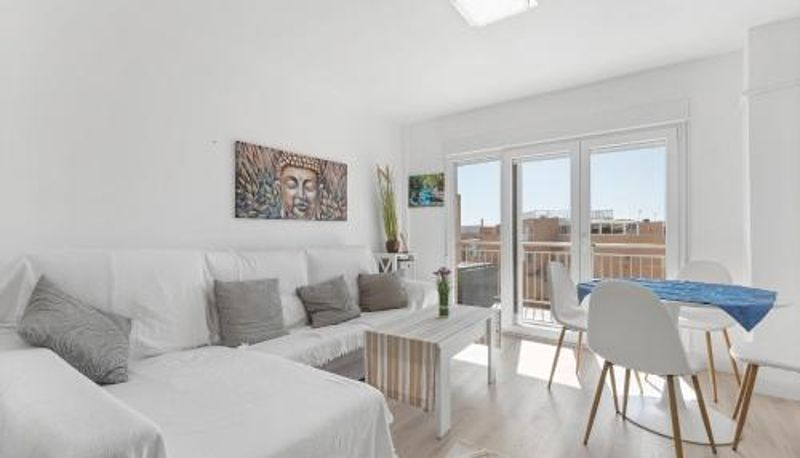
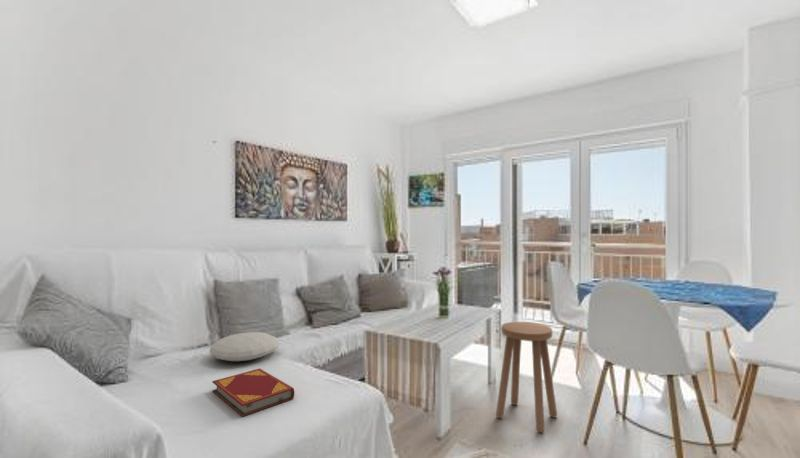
+ stool (519, 372)
+ hardback book (252, 389)
+ cushion (245, 345)
